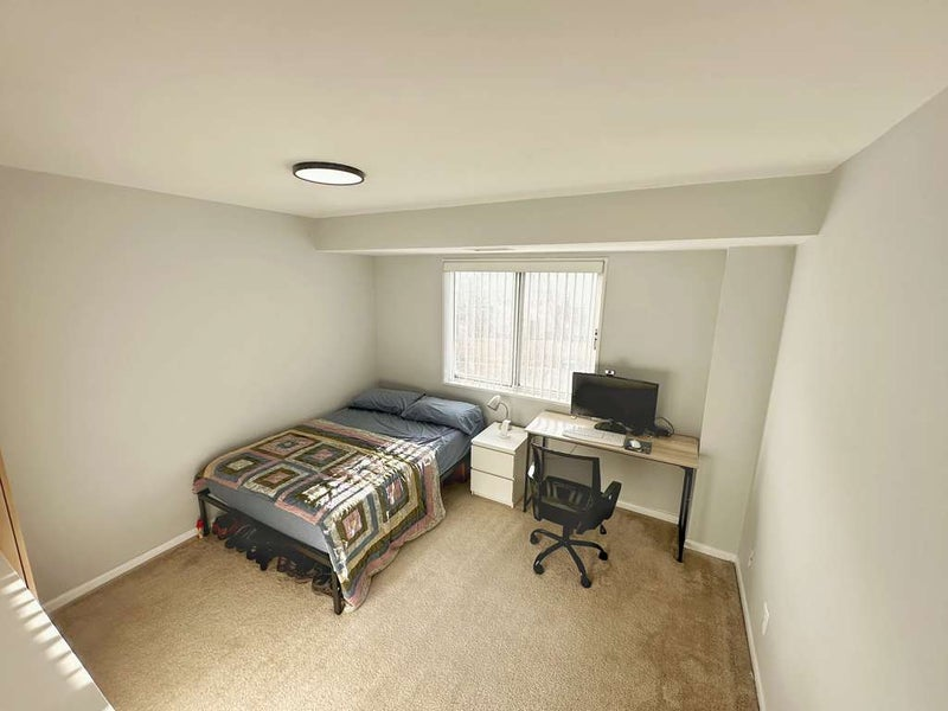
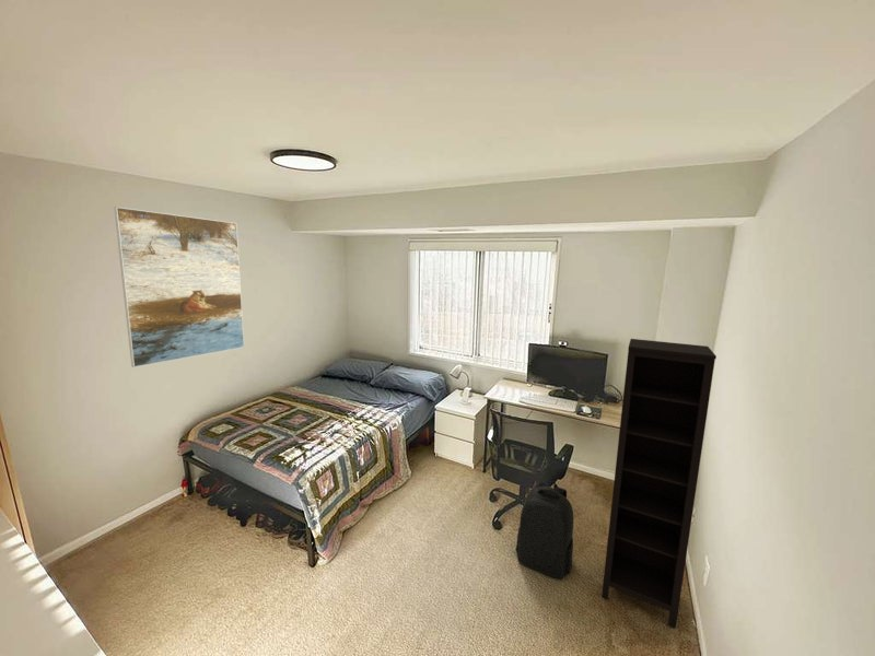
+ backpack (547, 520)
+ bookcase (652, 477)
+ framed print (189, 288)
